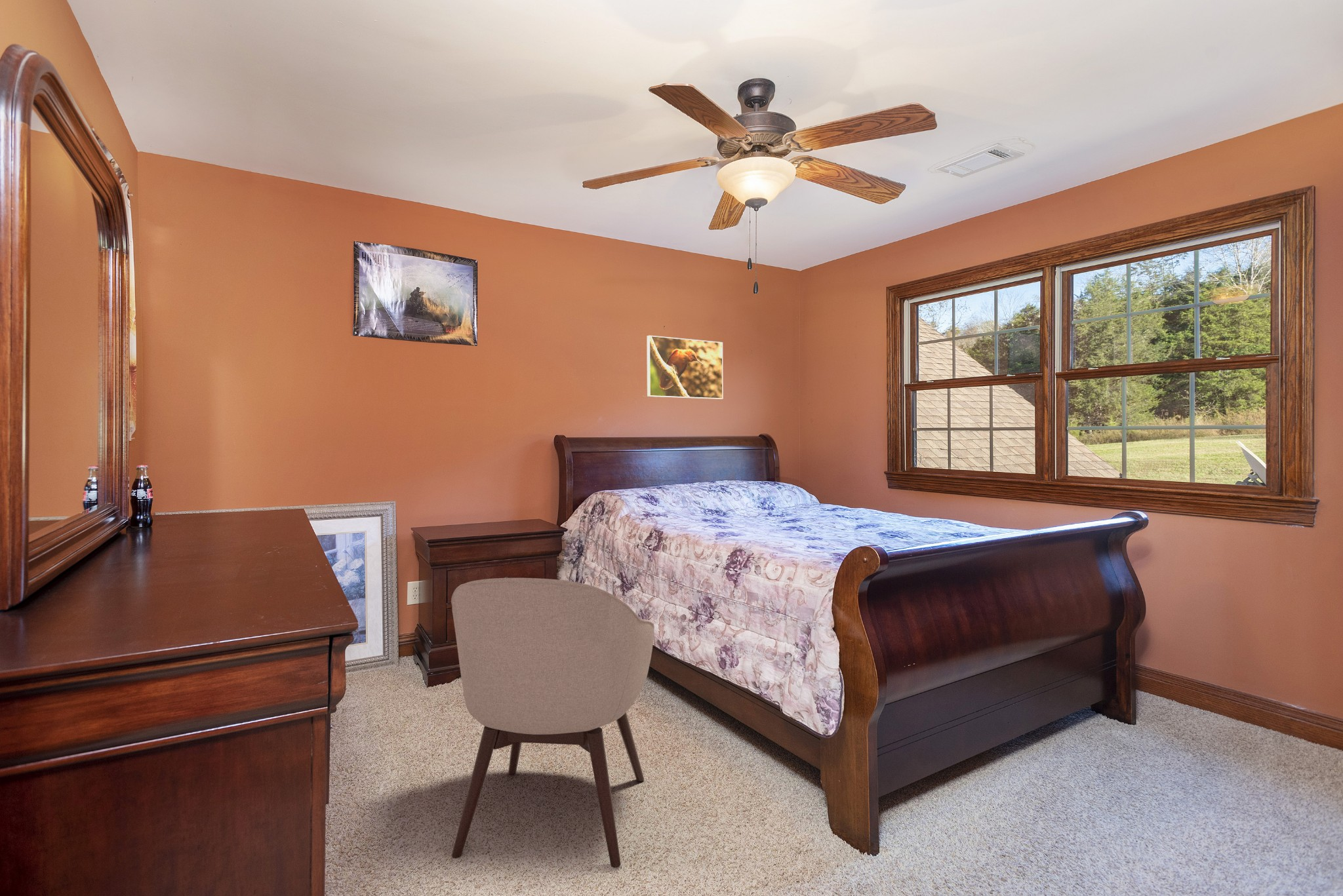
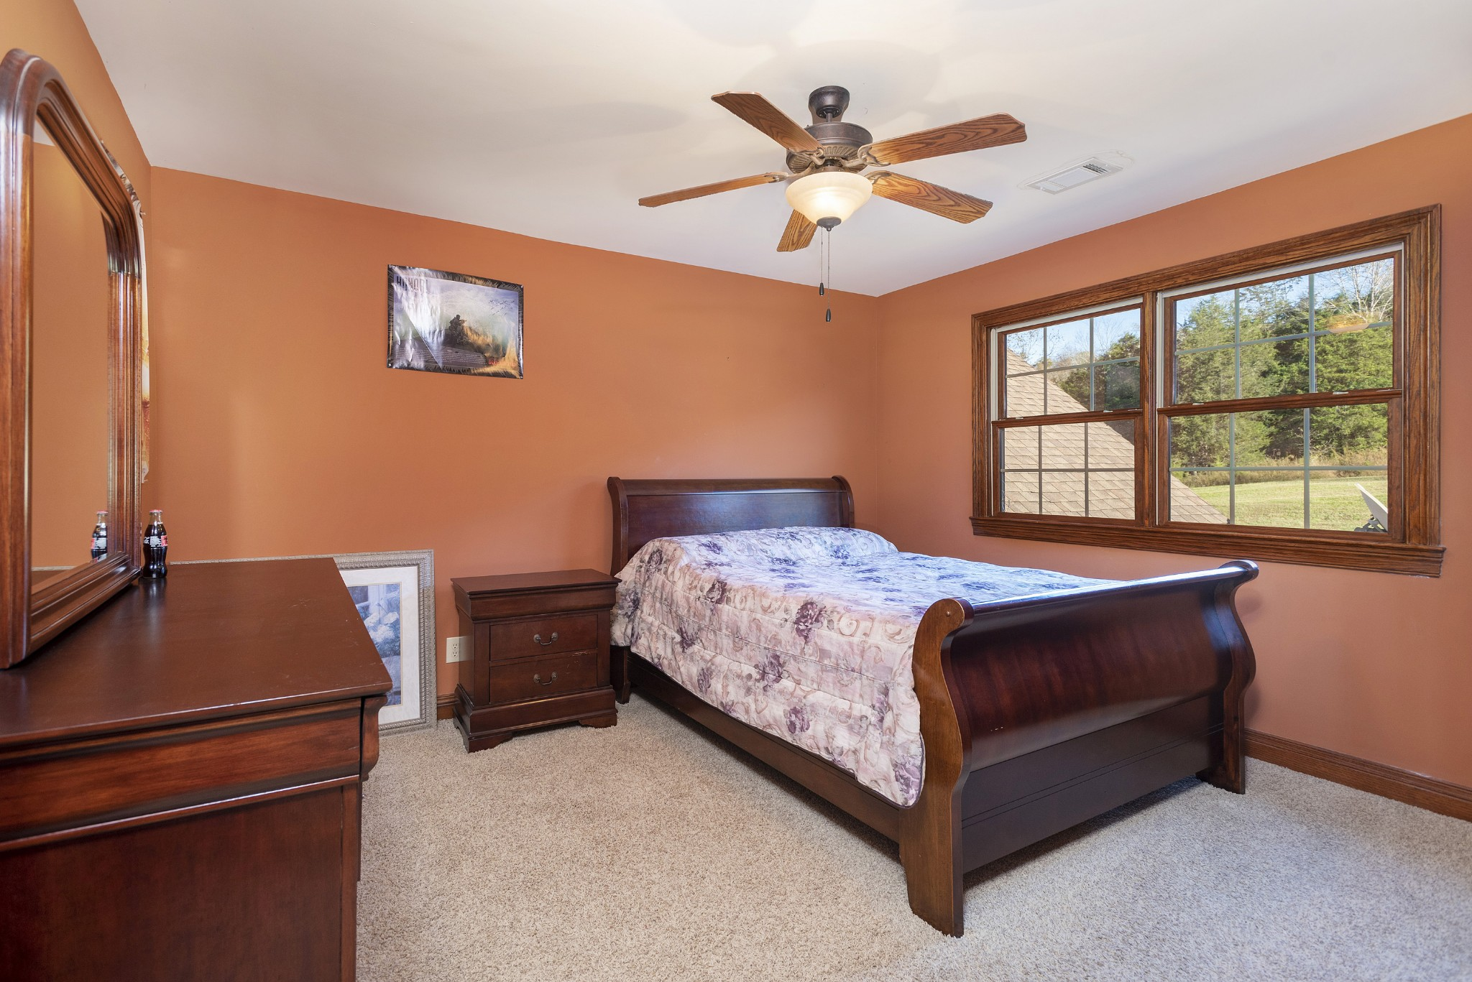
- chair (555, 688)
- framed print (686, 368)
